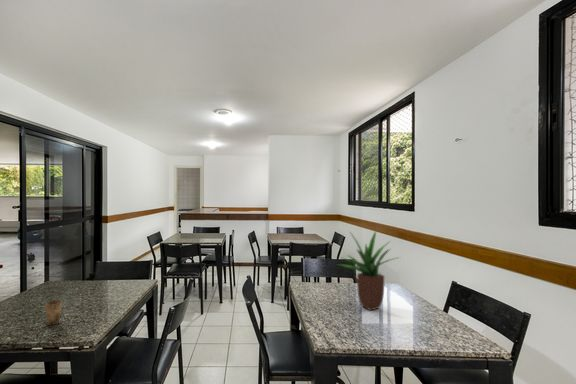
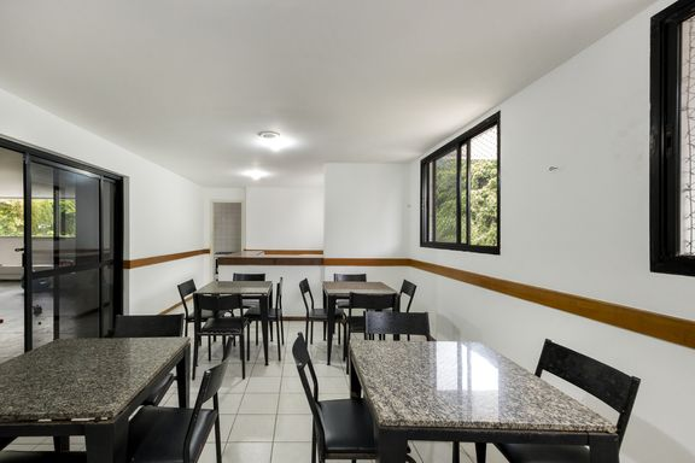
- cup (53, 309)
- potted plant (364, 269)
